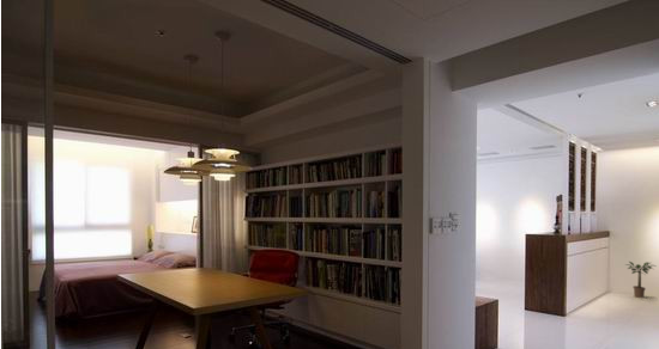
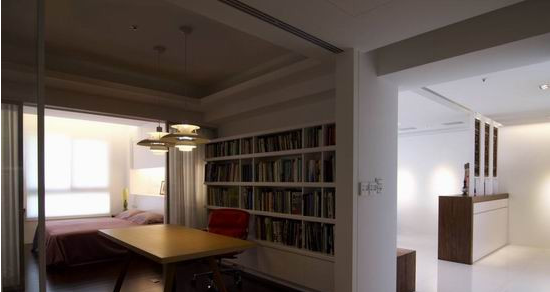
- potted plant (640, 277)
